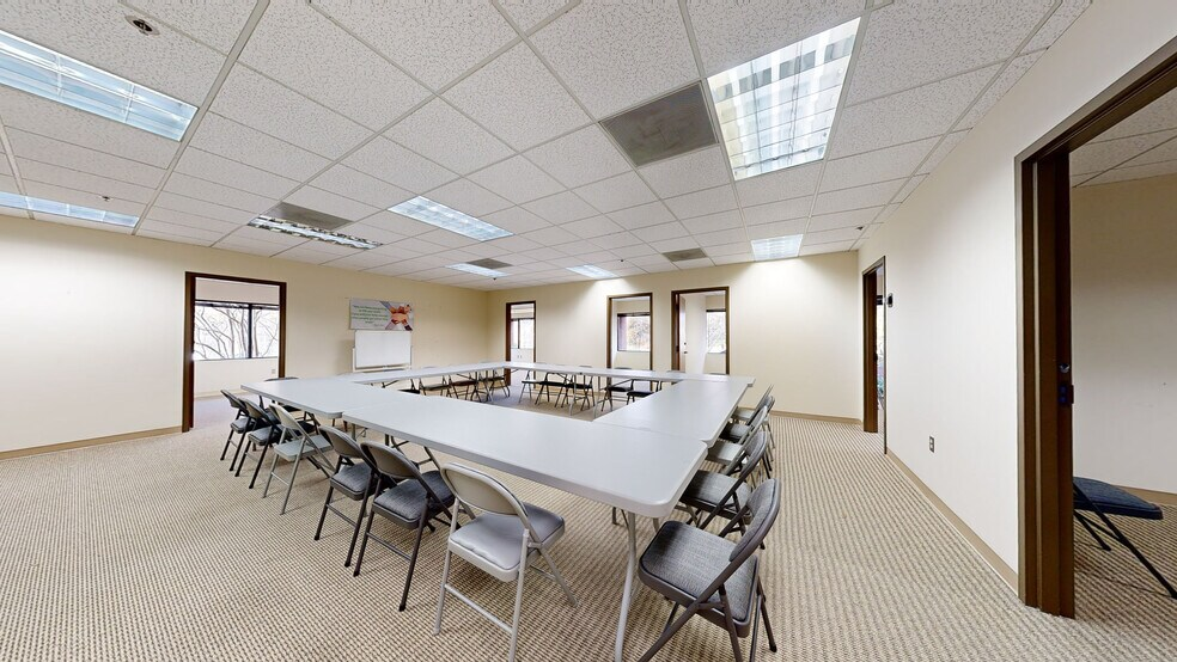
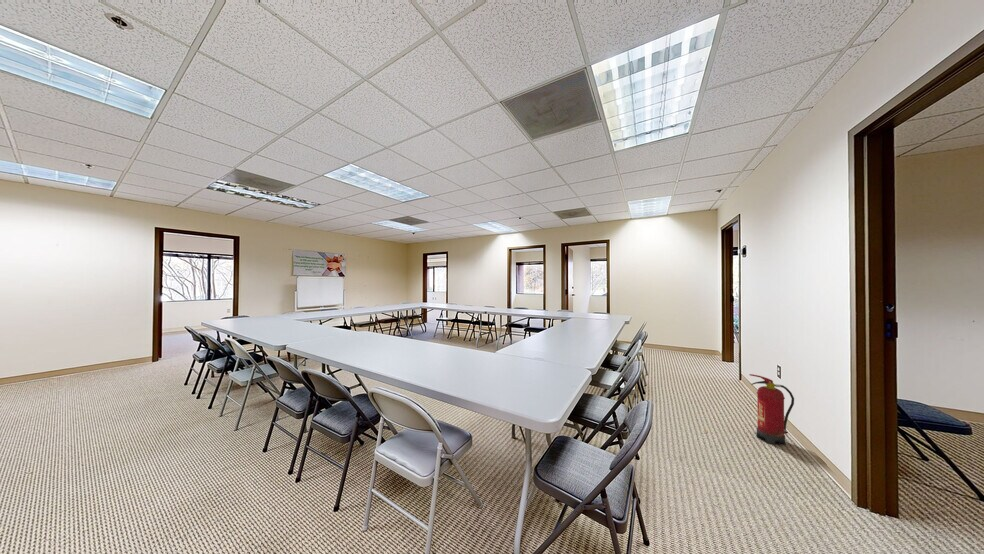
+ fire extinguisher (772, 408)
